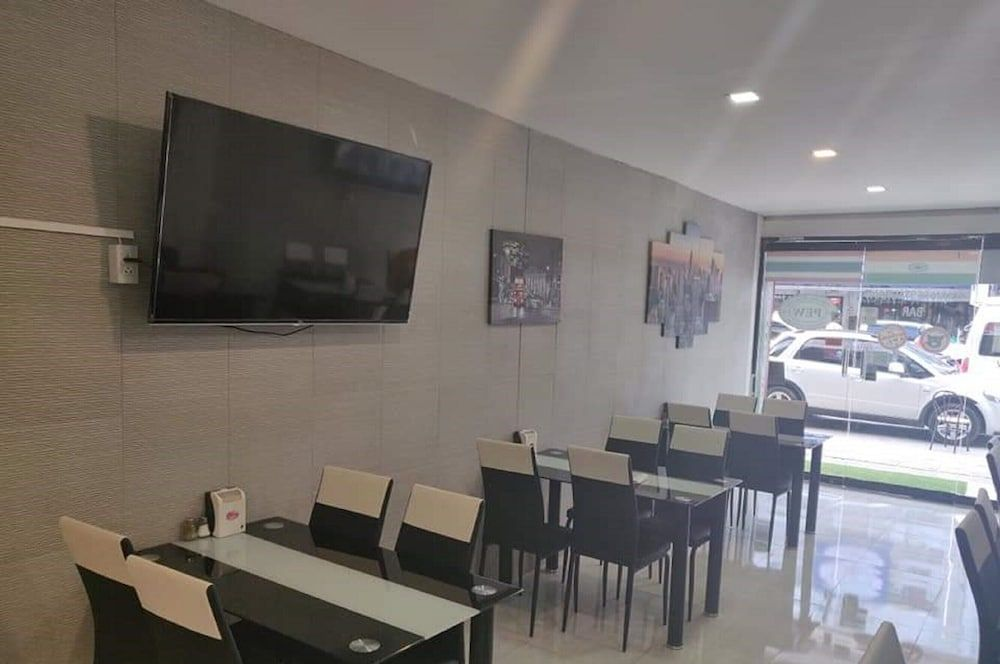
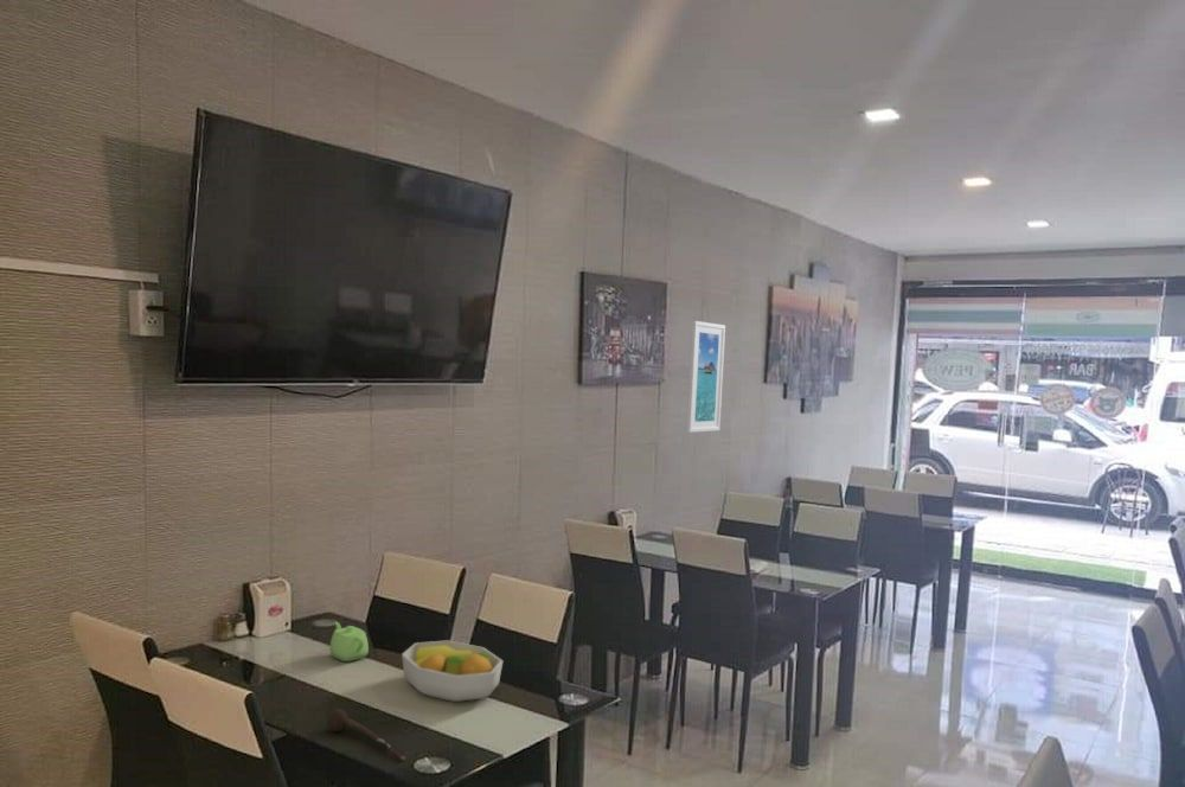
+ spoon (364, 732)
+ fruit bowl (451, 665)
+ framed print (706, 377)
+ teapot (347, 640)
